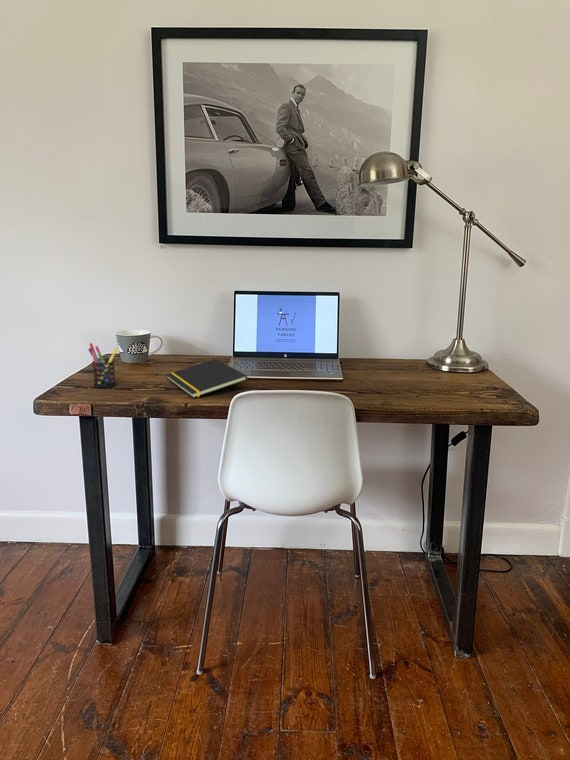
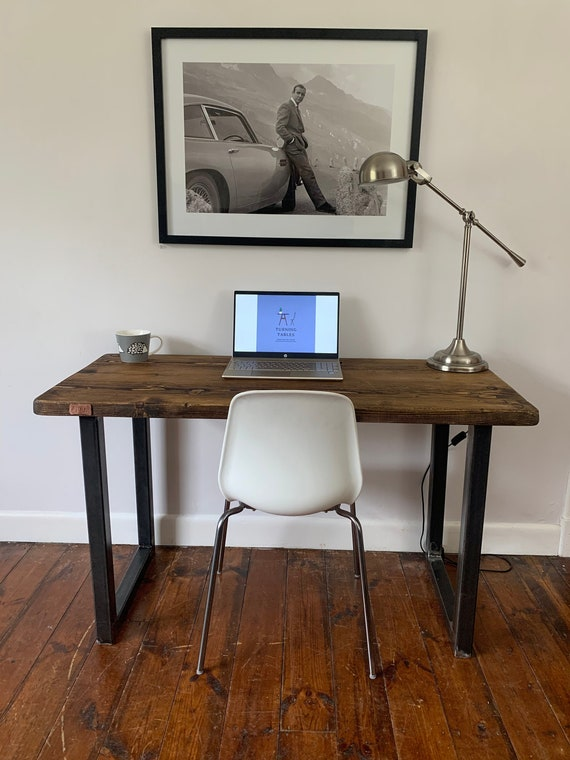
- notepad (205, 377)
- pen holder (101, 364)
